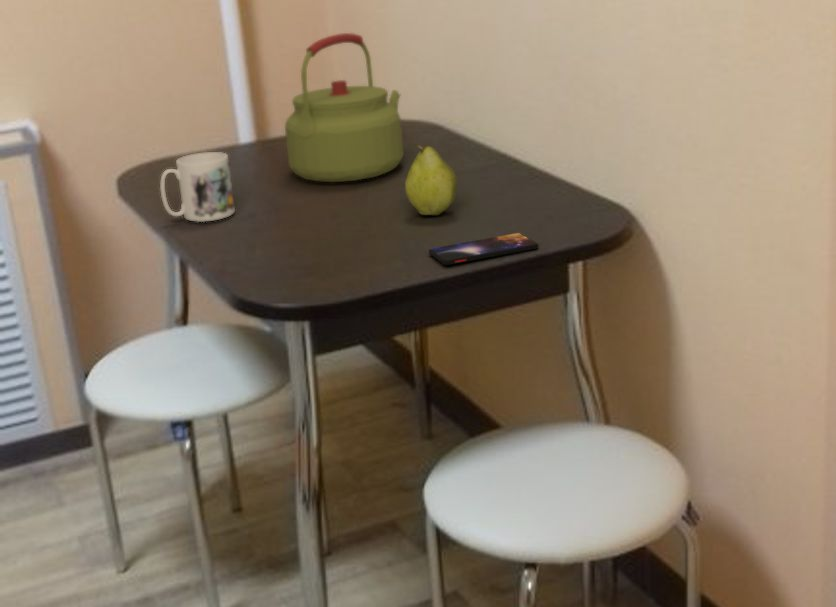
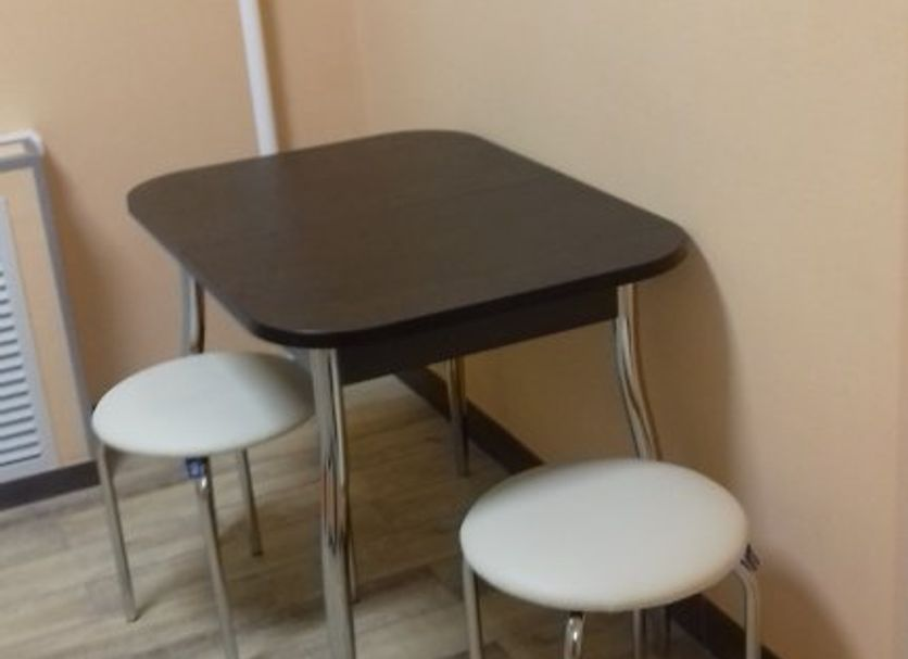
- mug (196, 188)
- smartphone (483, 248)
- kettle (352, 100)
- fruit (430, 178)
